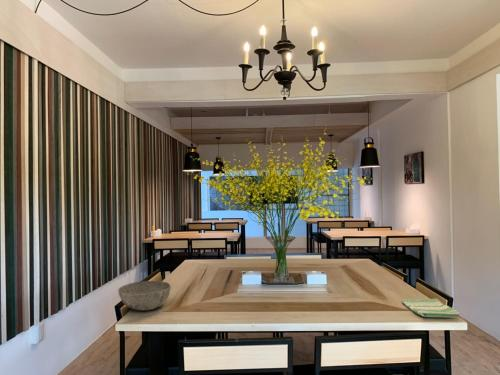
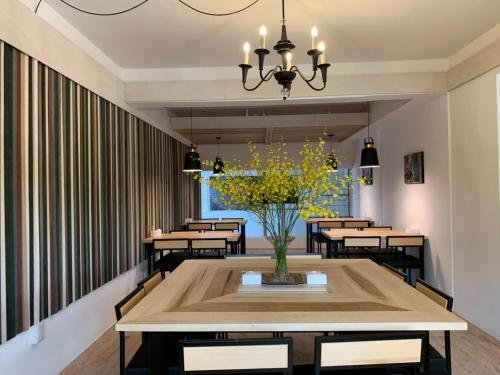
- dish towel (429, 307)
- bowl (145, 296)
